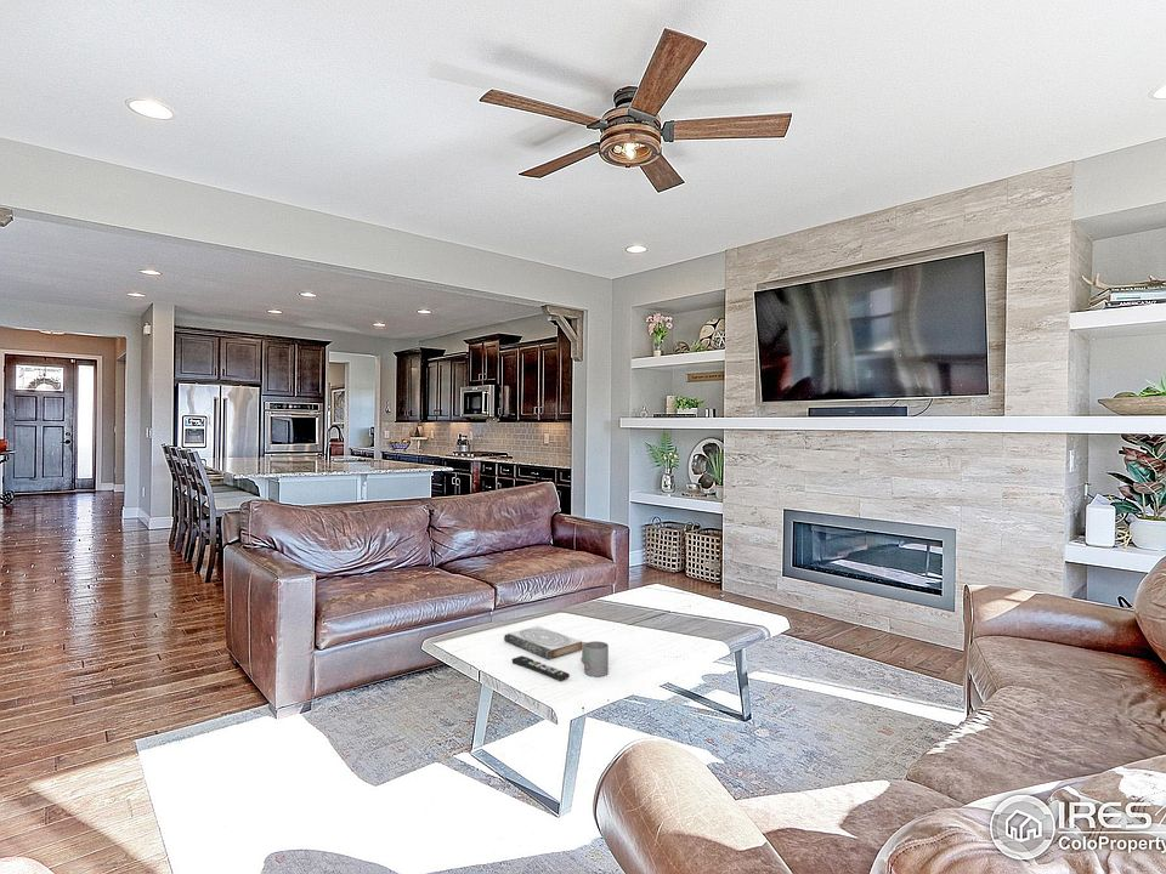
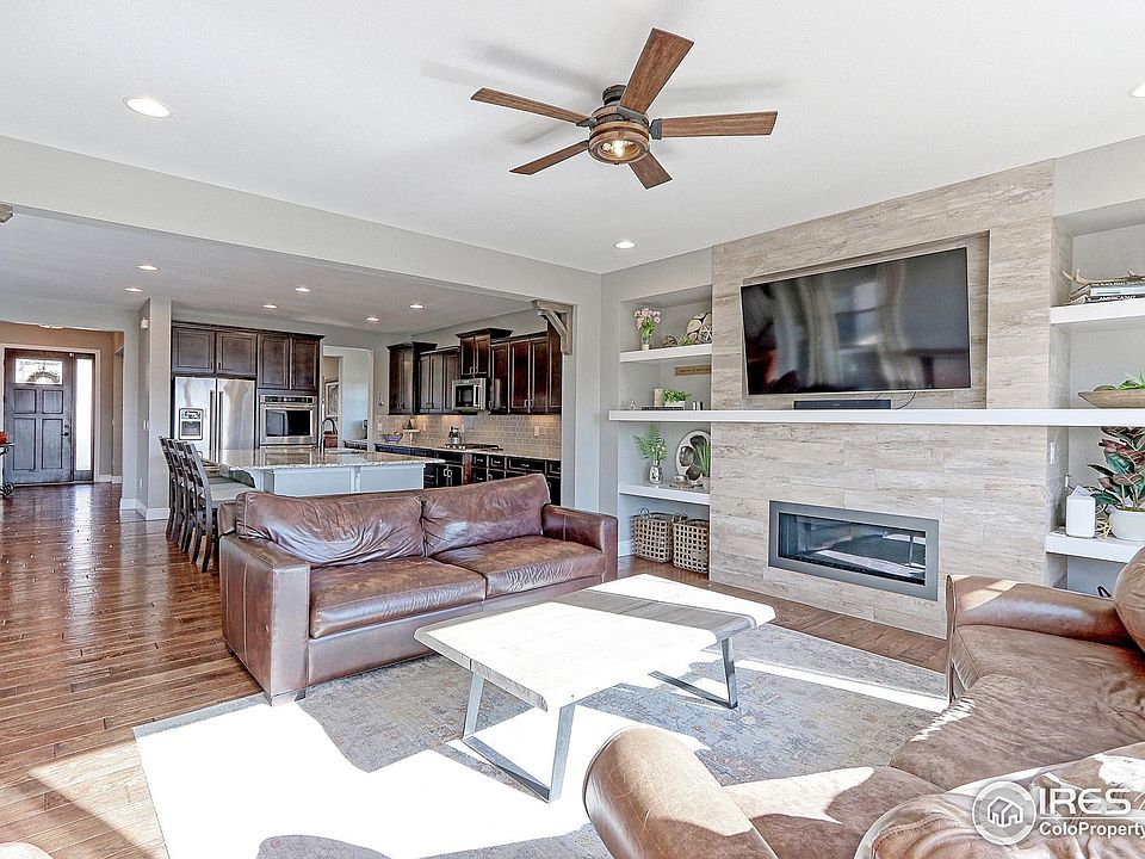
- mug (592, 657)
- book (542, 641)
- remote control (539, 666)
